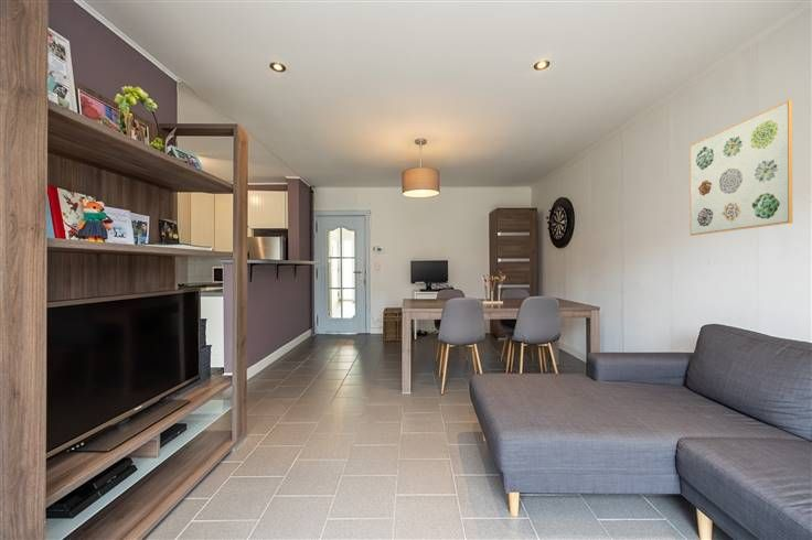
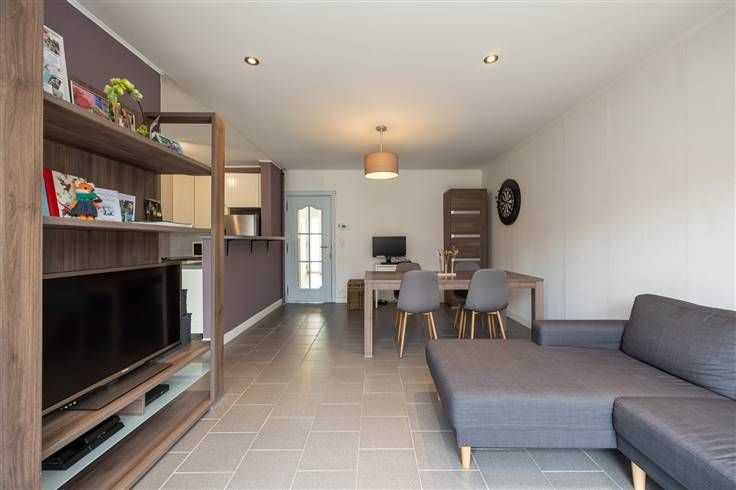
- wall art (733, 177)
